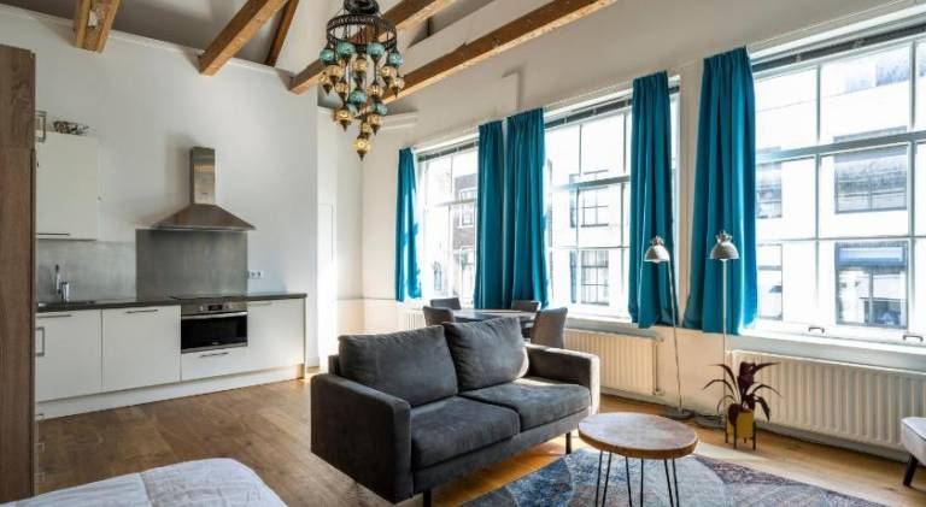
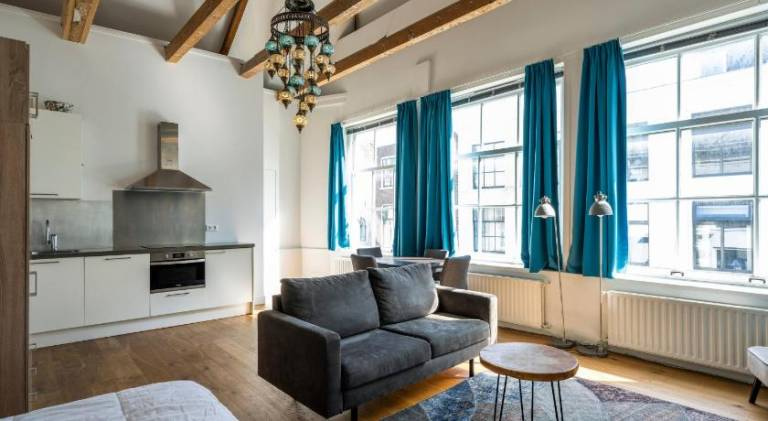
- house plant (740, 401)
